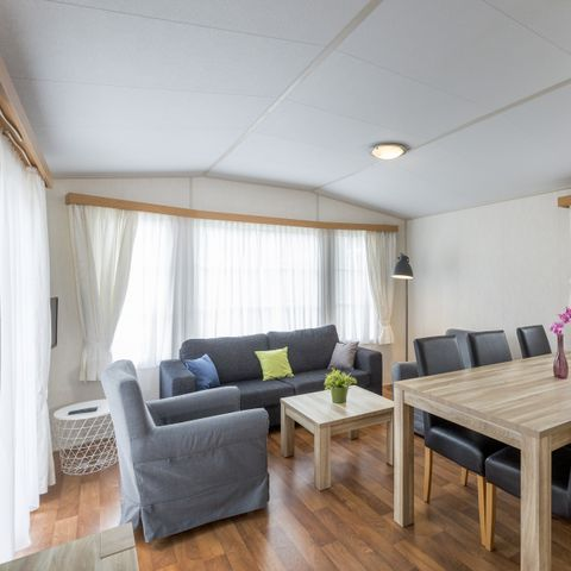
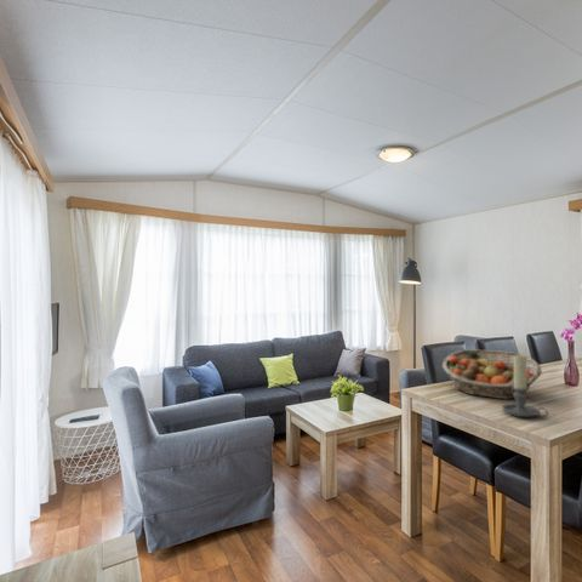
+ fruit basket (489, 372)
+ candle holder (524, 384)
